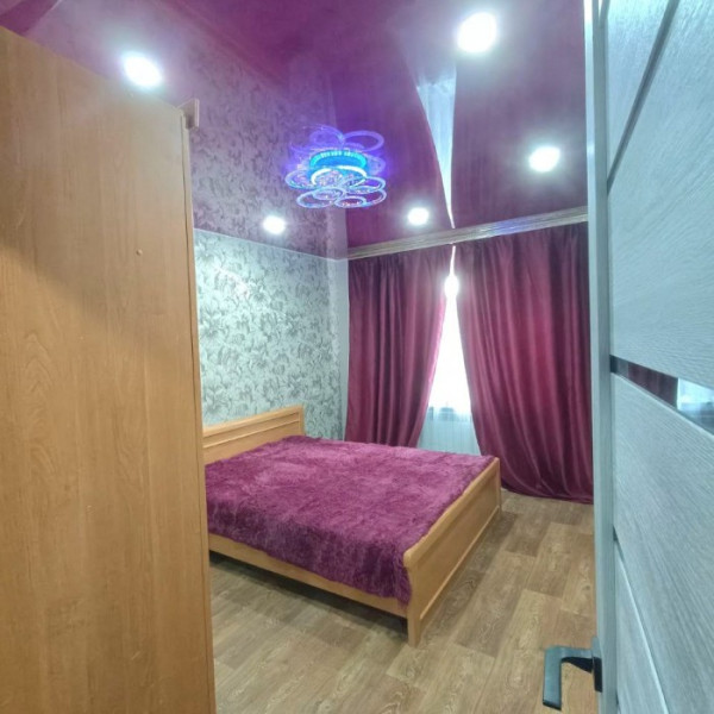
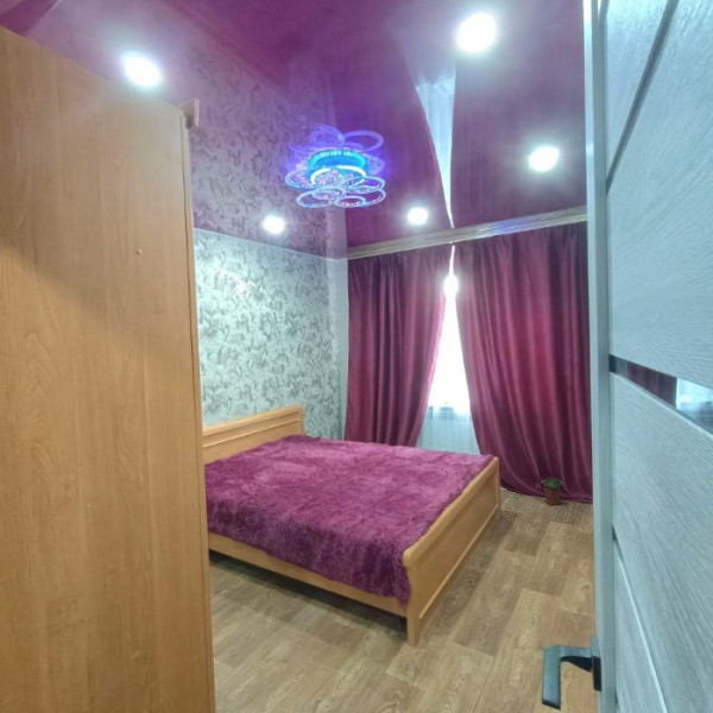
+ potted plant (553, 491)
